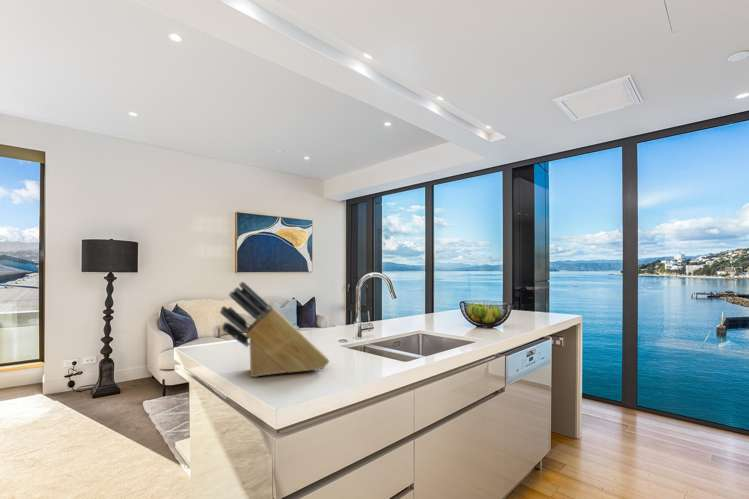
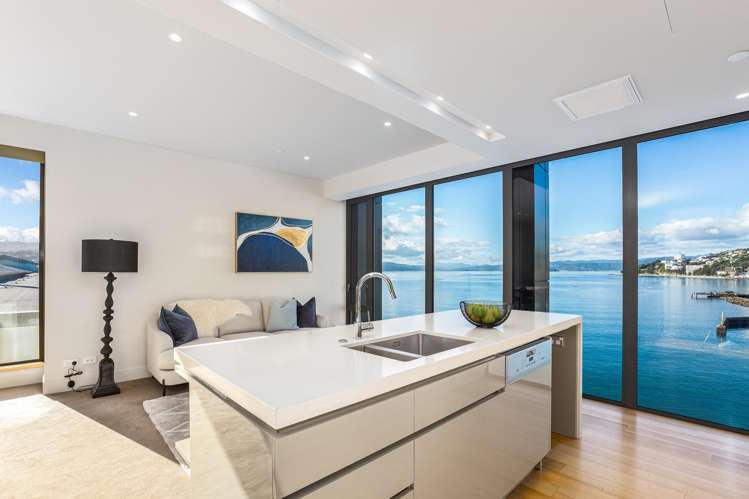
- knife block (275, 325)
